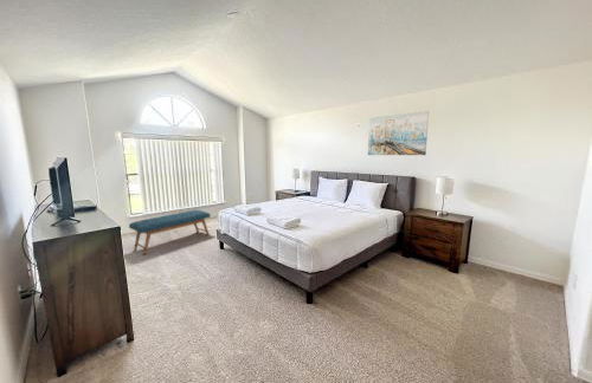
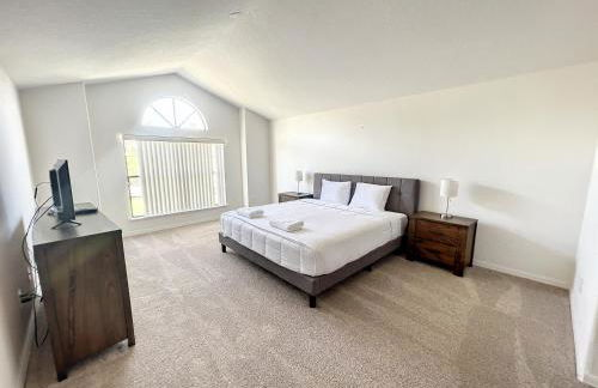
- wall art (395, 135)
- bench (173, 228)
